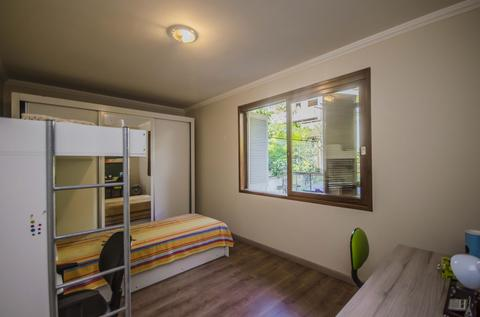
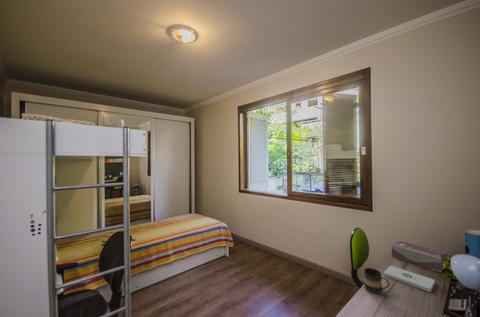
+ tissue box (418, 254)
+ mug (376, 282)
+ notepad (408, 277)
